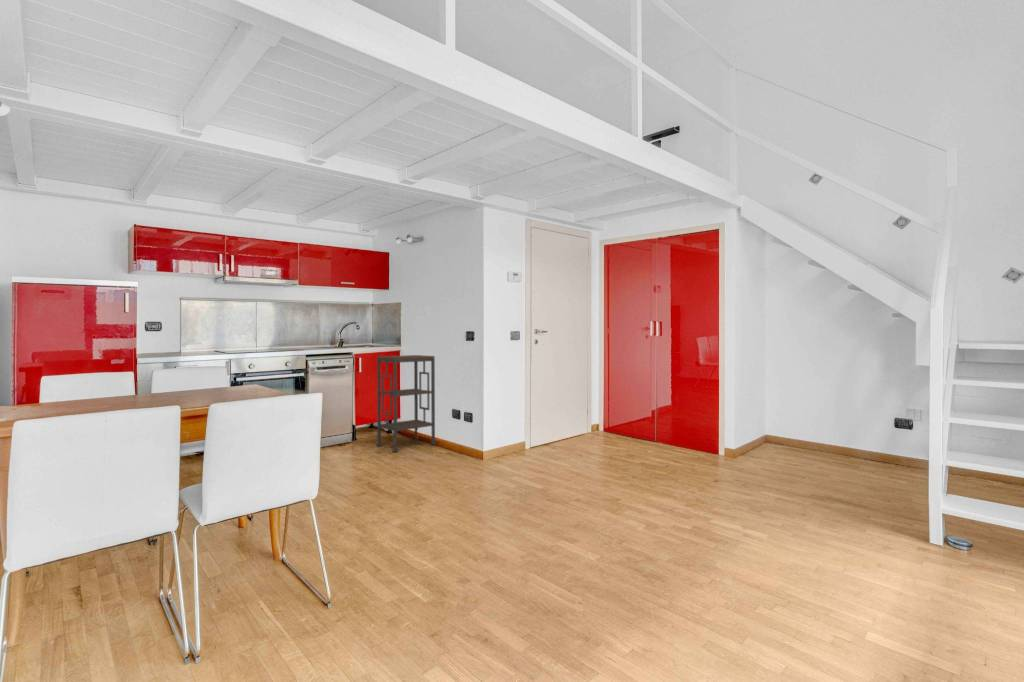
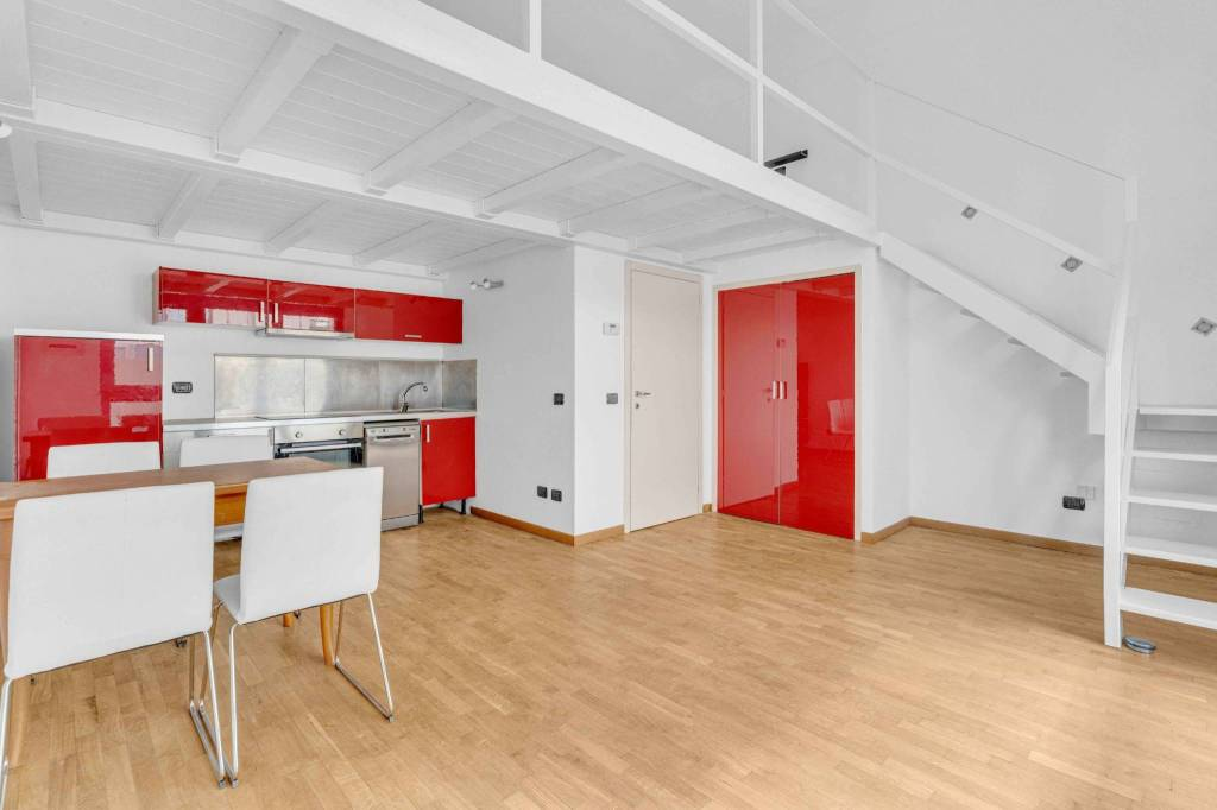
- shelving unit (406, 395)
